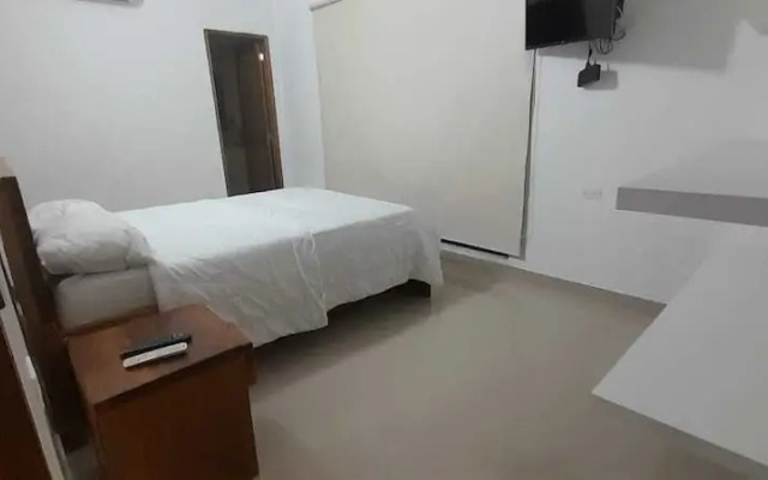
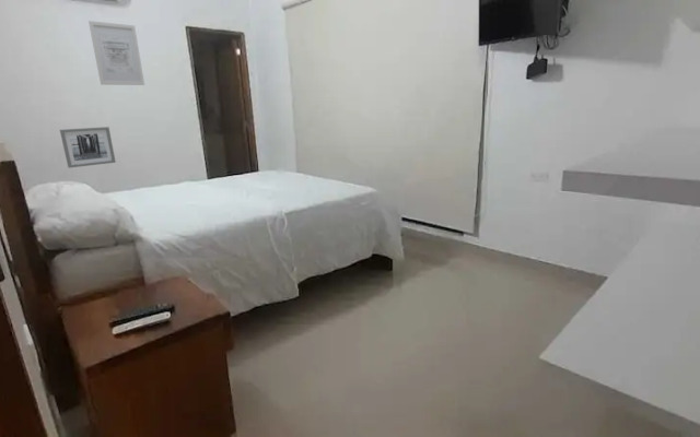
+ wall art (117, 55)
+ wall art (89, 146)
